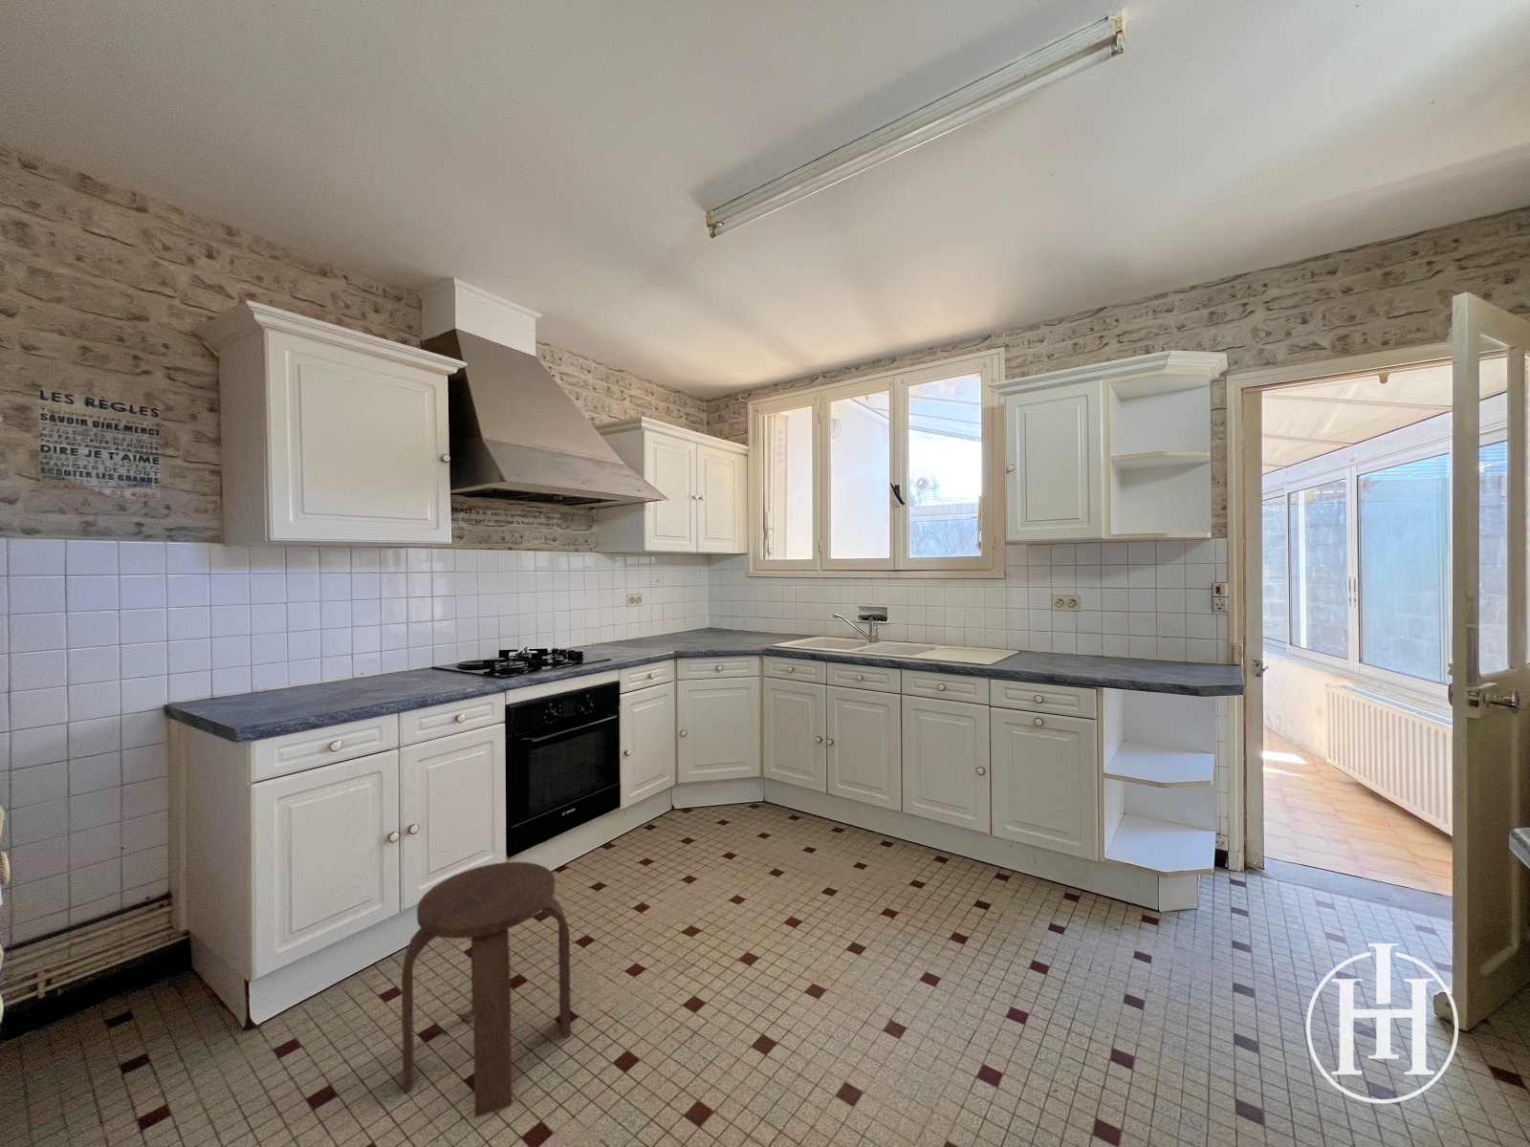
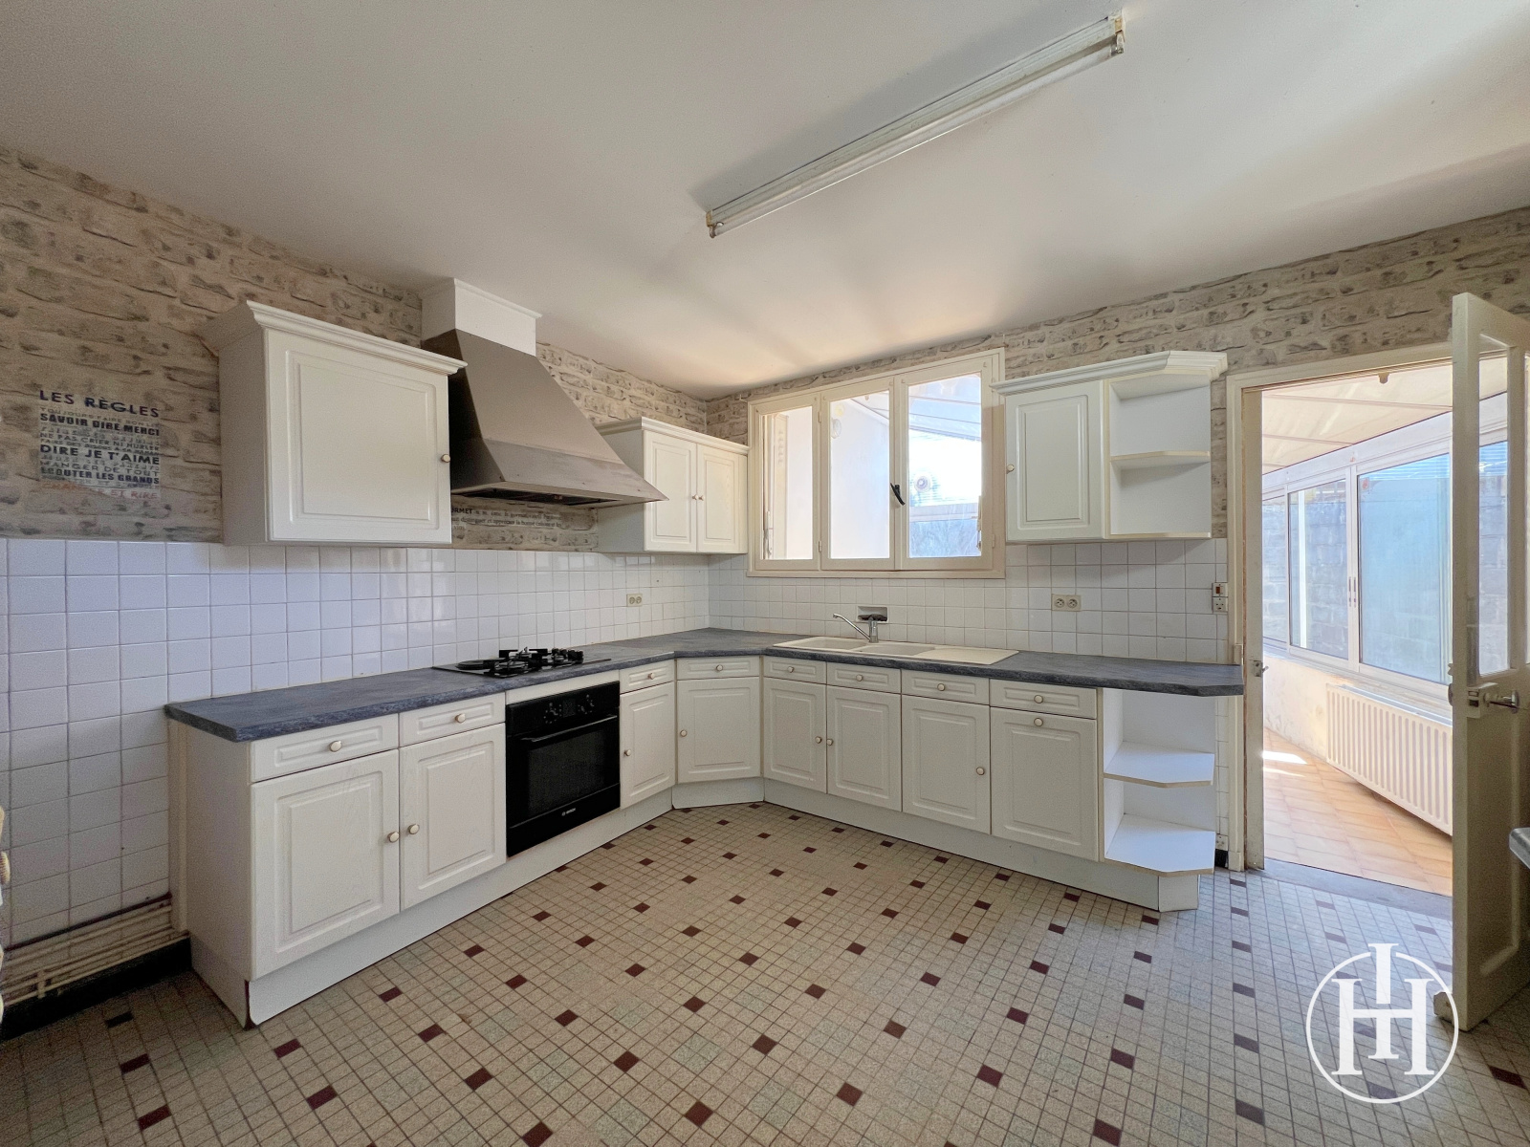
- stool (489, 971)
